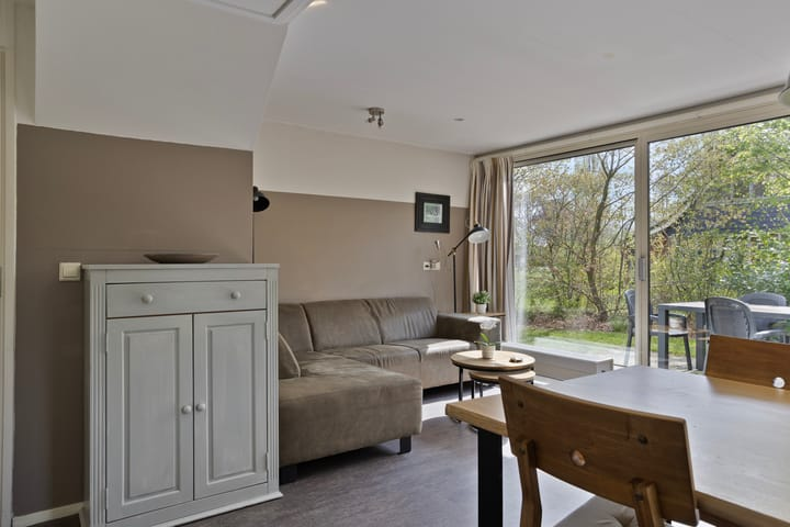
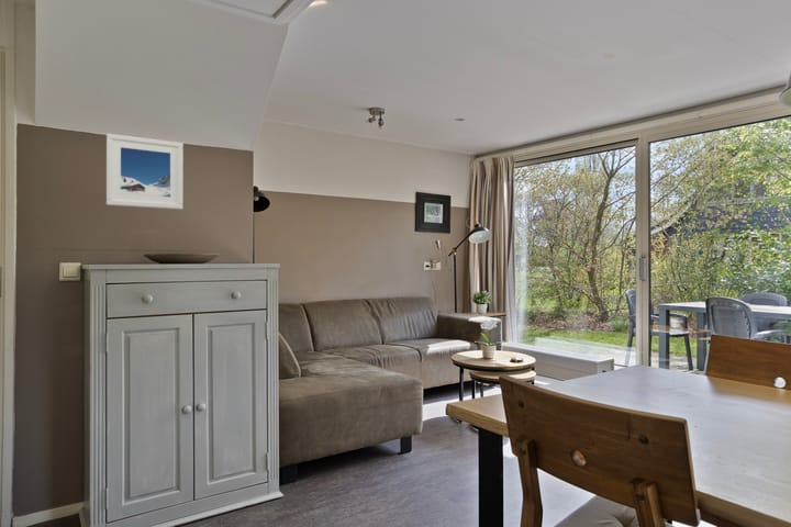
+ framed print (145, 172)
